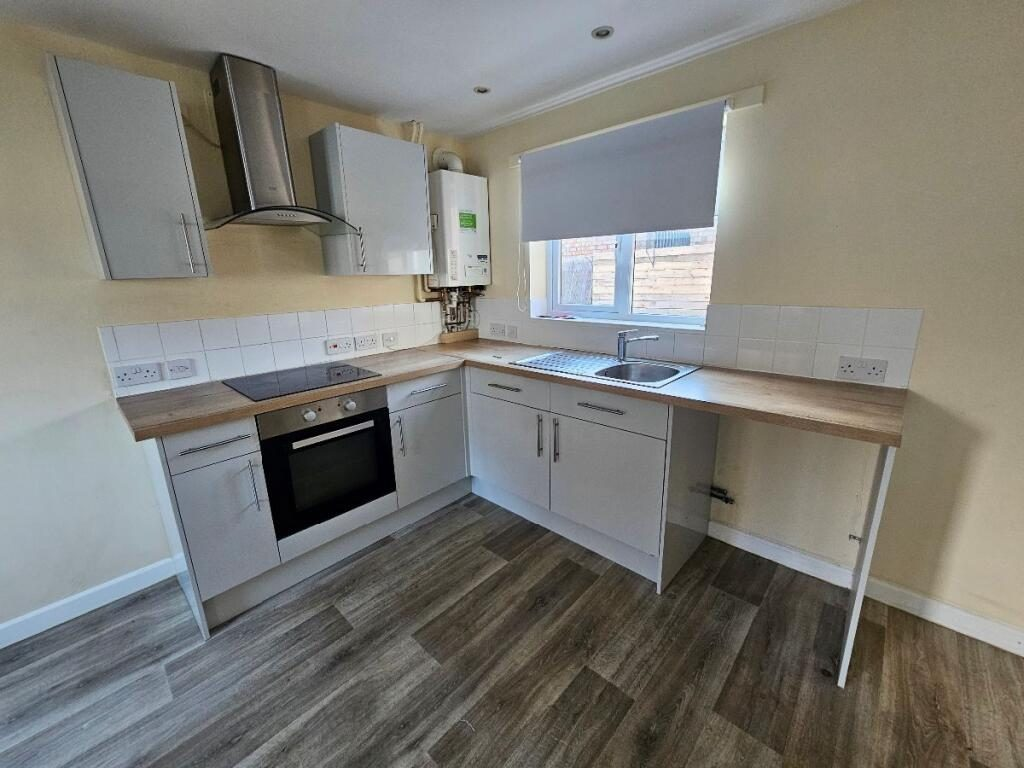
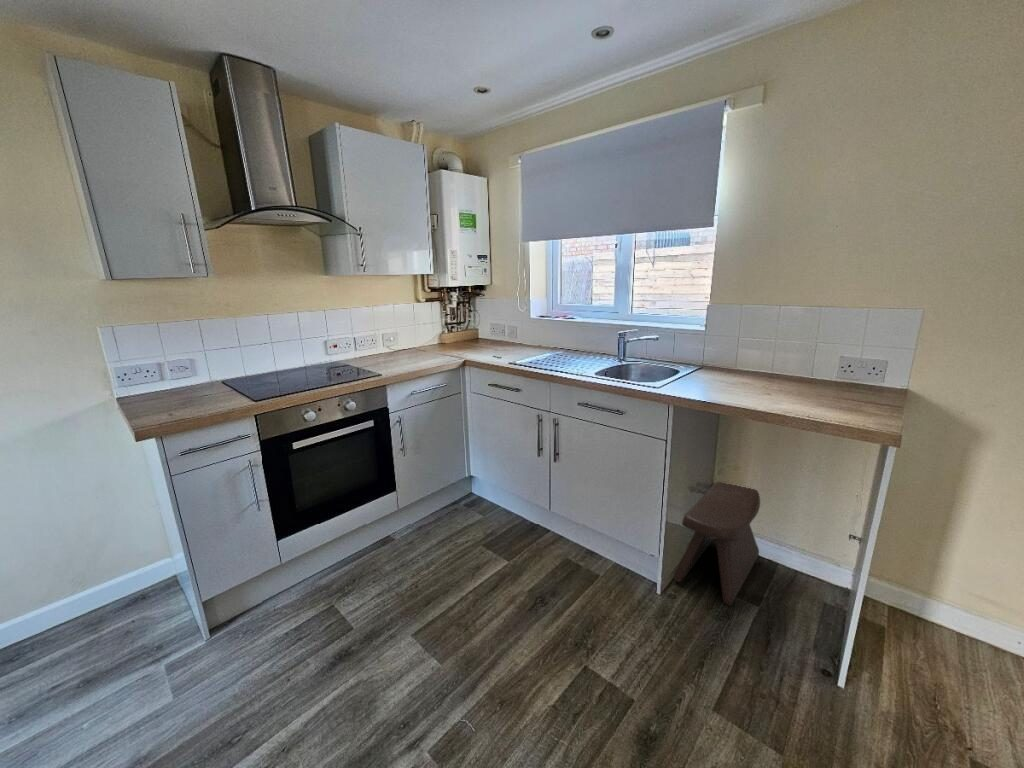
+ stool (721, 535)
